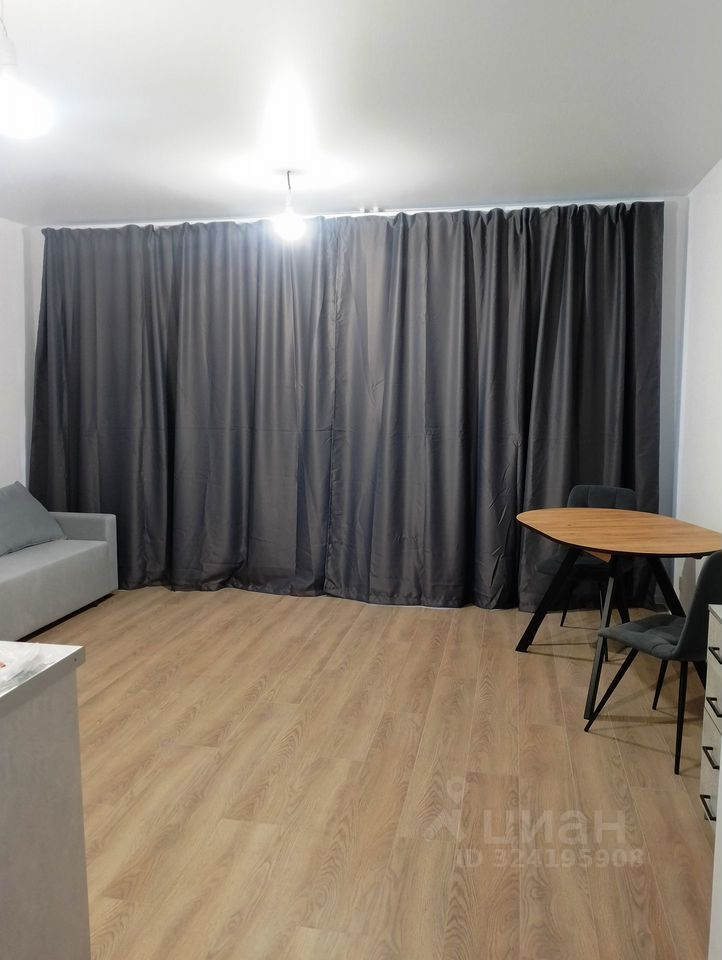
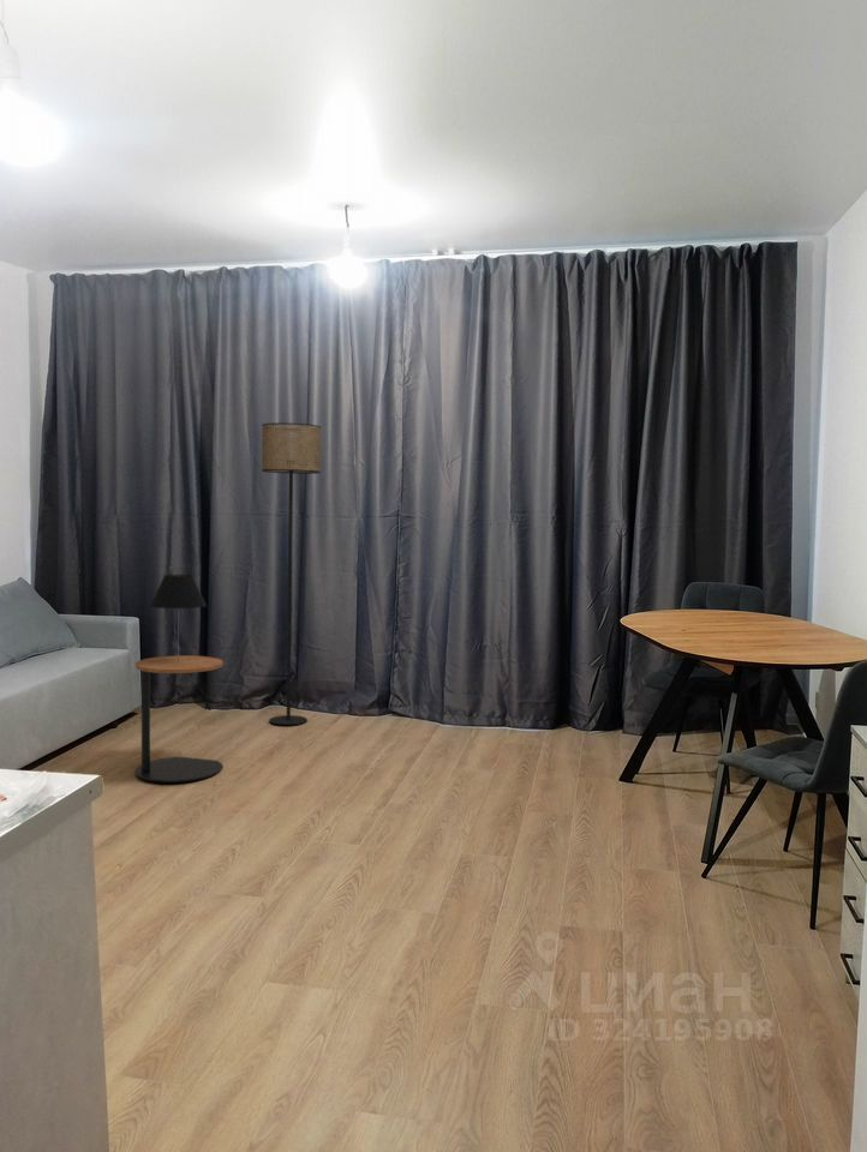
+ table lamp (178, 618)
+ side table (149, 715)
+ floor lamp (289, 575)
